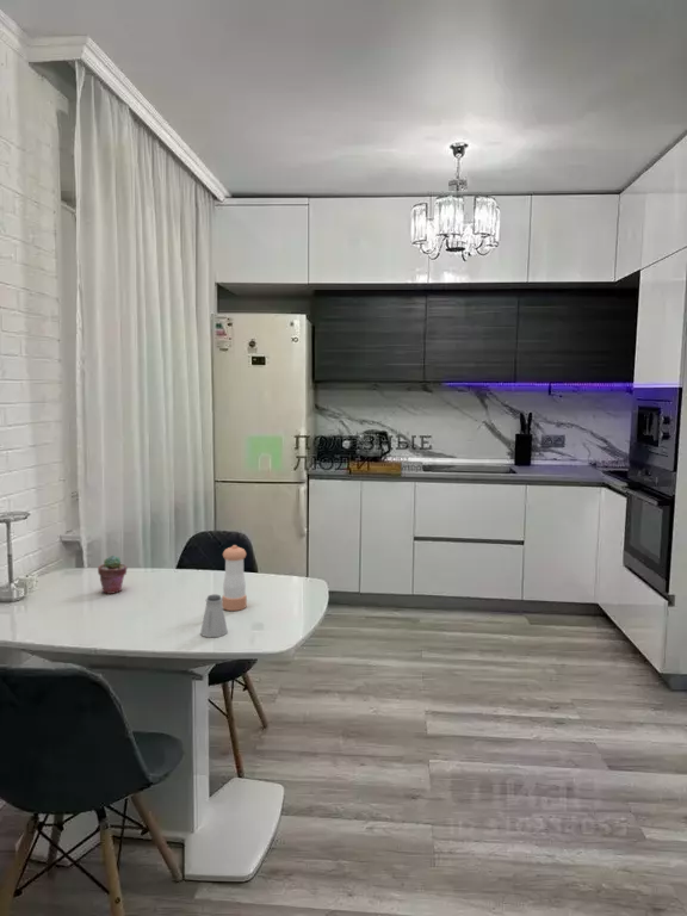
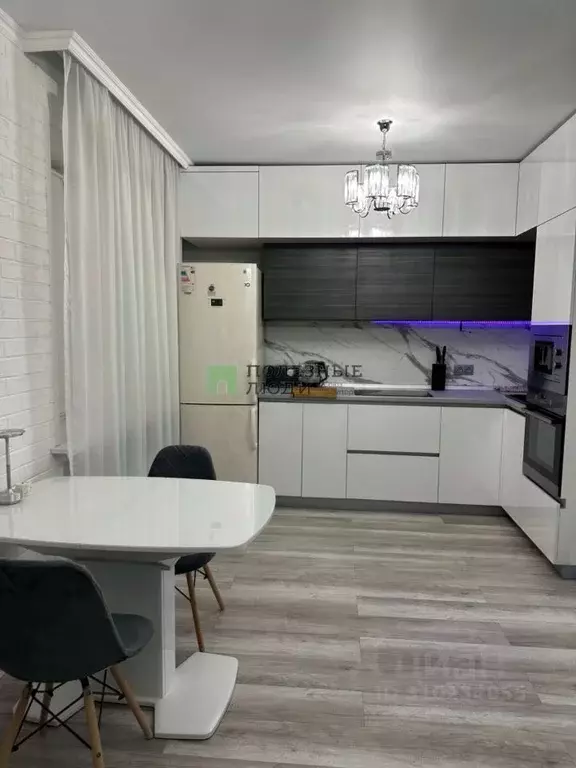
- saltshaker (213, 614)
- pepper shaker (234, 576)
- potted succulent (112, 572)
